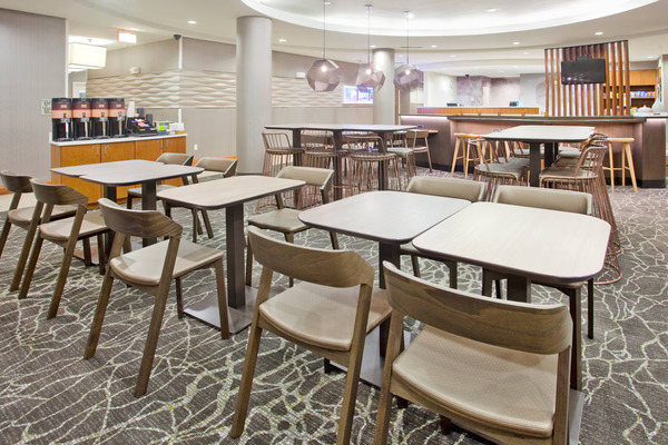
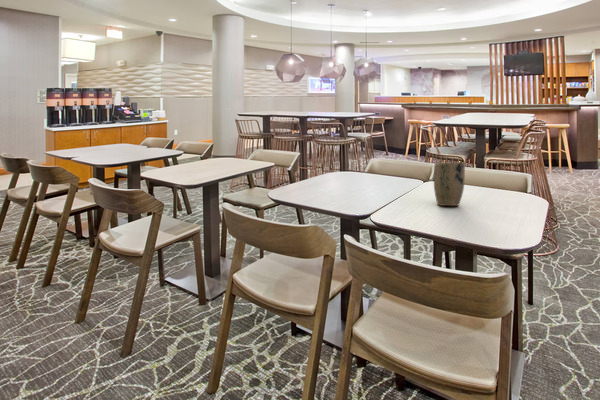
+ plant pot (448, 184)
